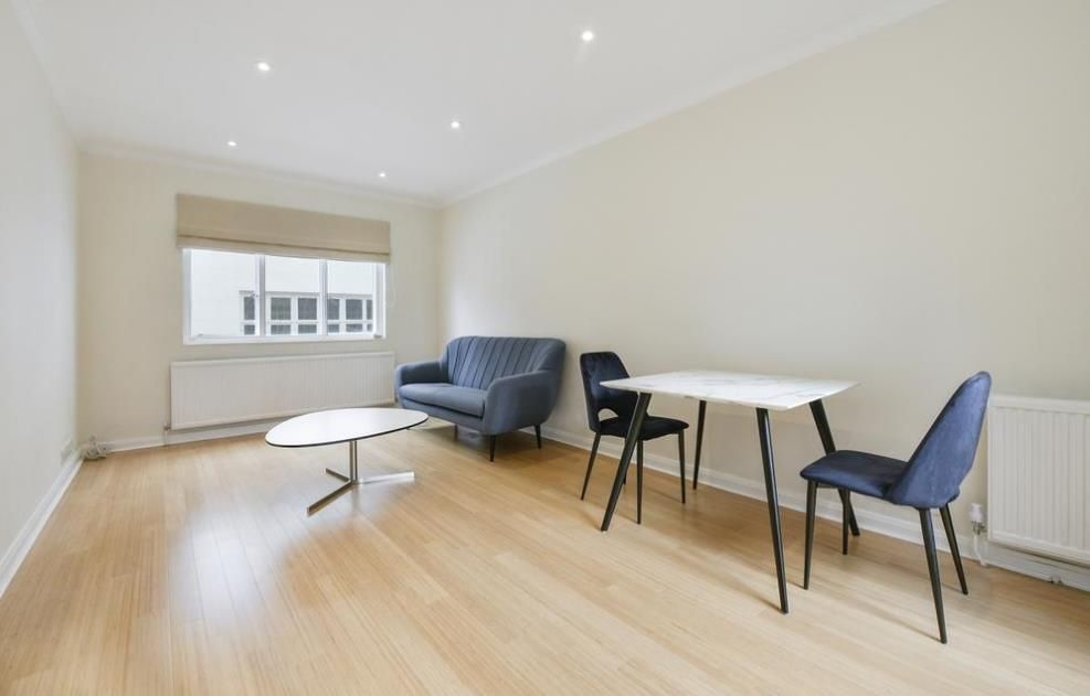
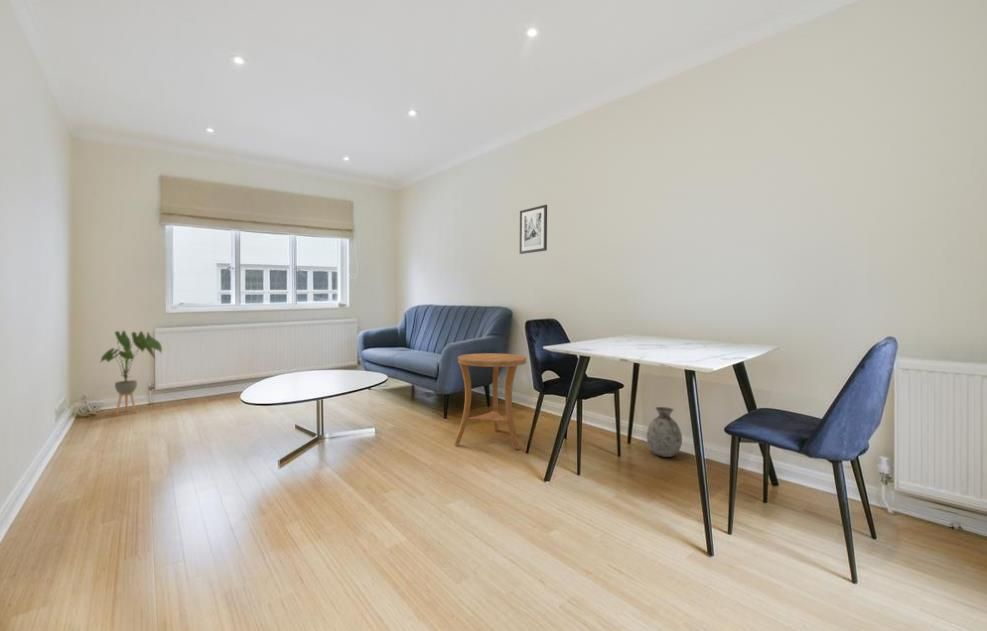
+ vase (664, 431)
+ wall art (532, 230)
+ side table (493, 398)
+ house plant (130, 370)
